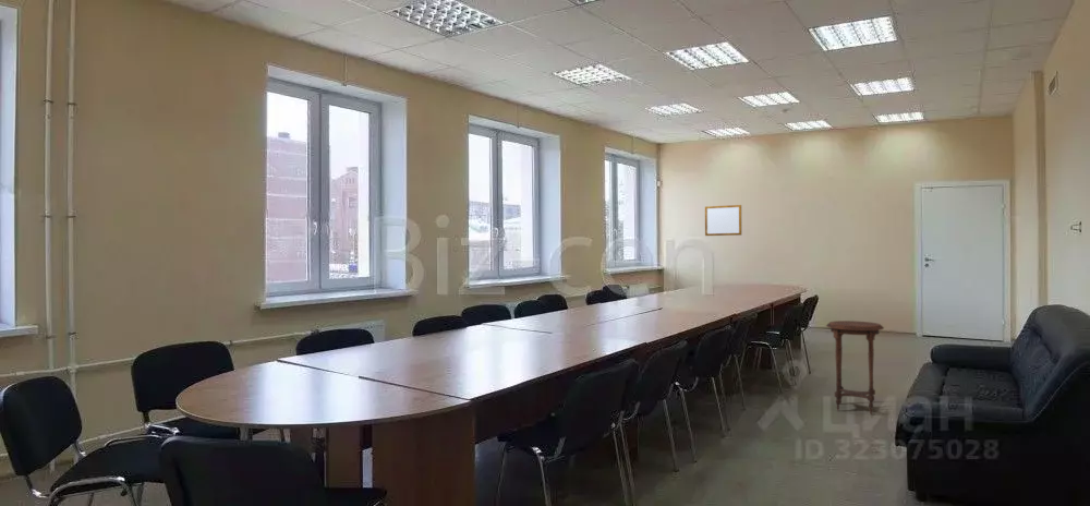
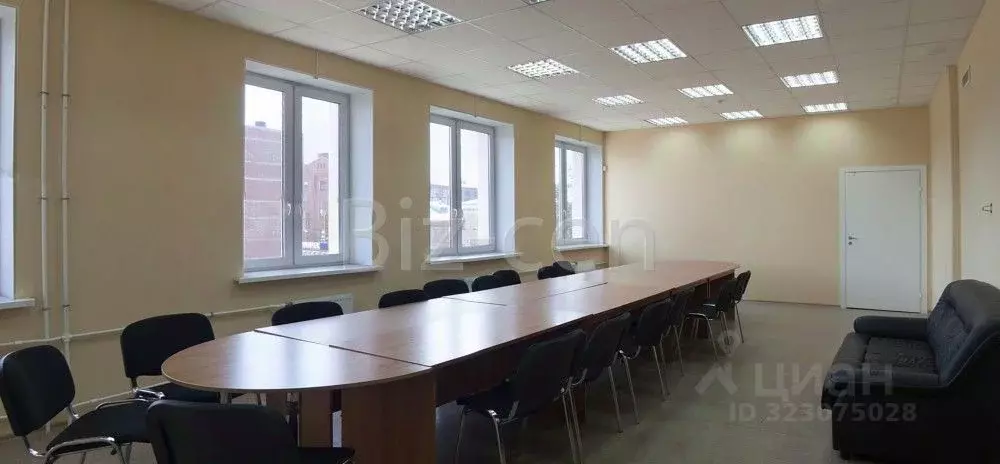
- side table (840, 365)
- writing board (723, 220)
